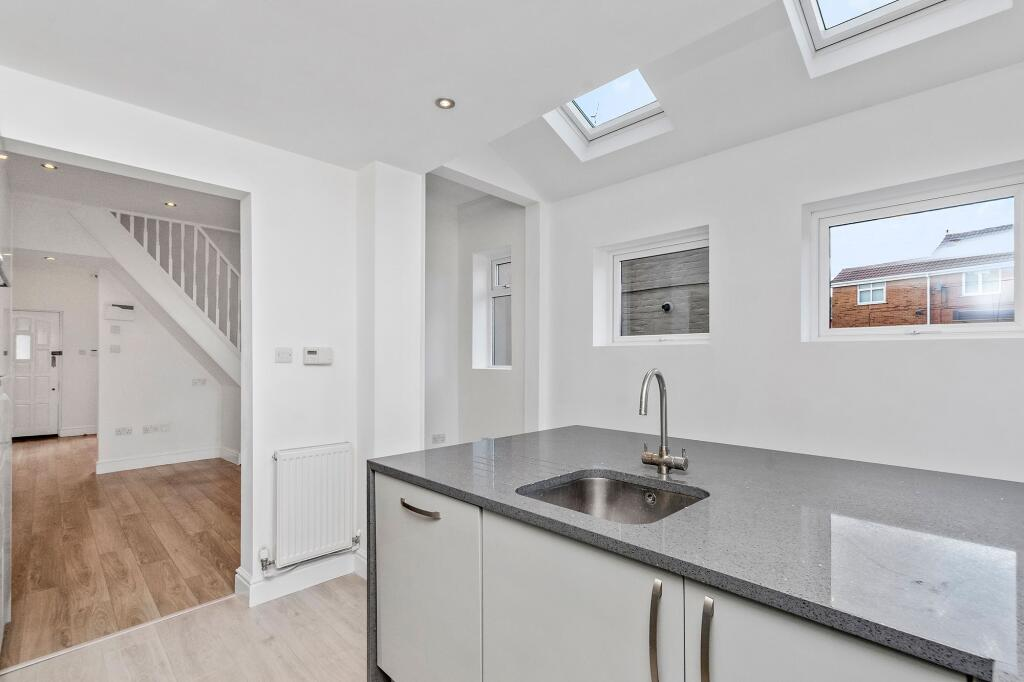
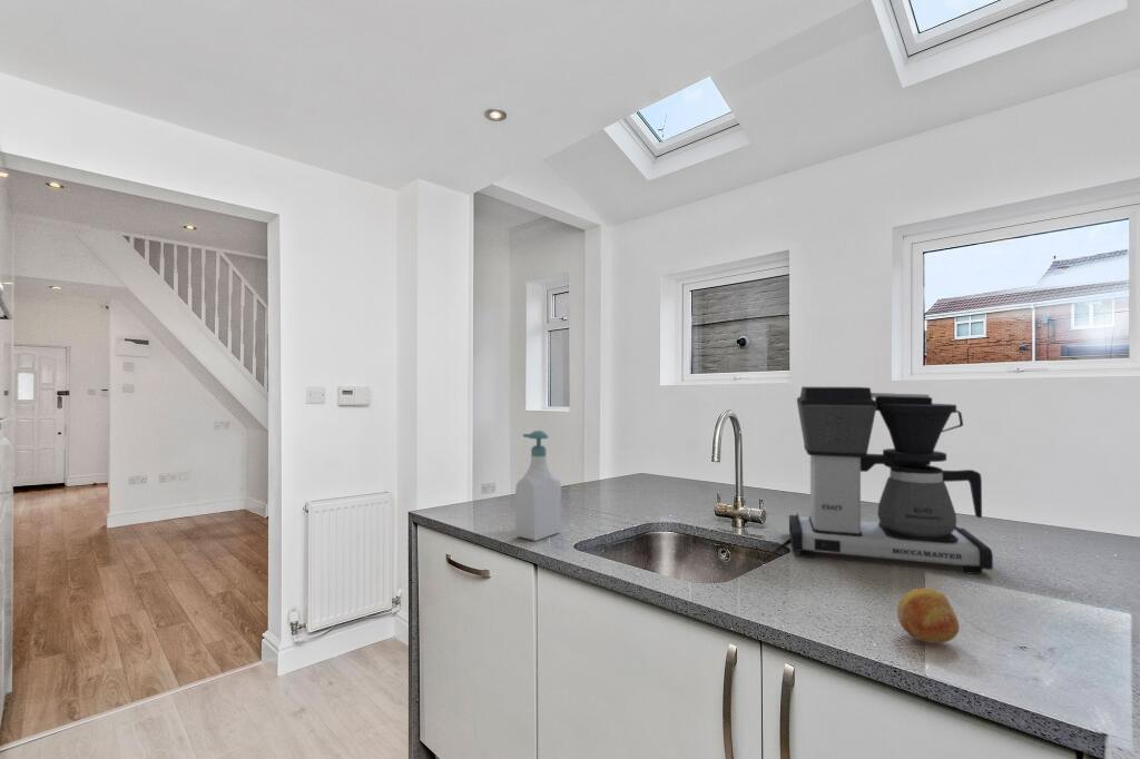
+ soap bottle (535, 482)
+ fruit (926, 613)
+ coffee maker (885, 465)
